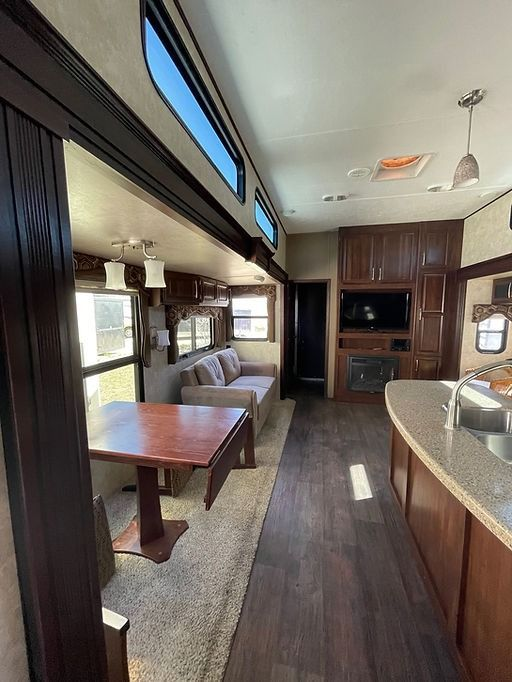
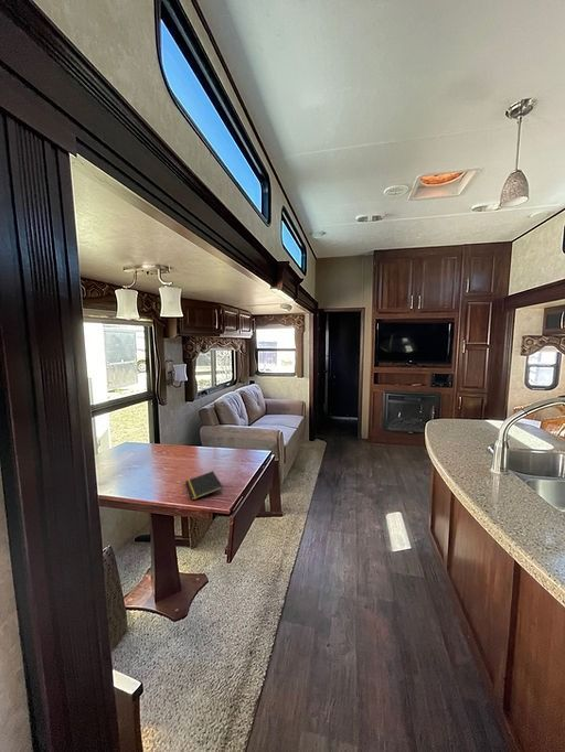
+ notepad (203, 484)
